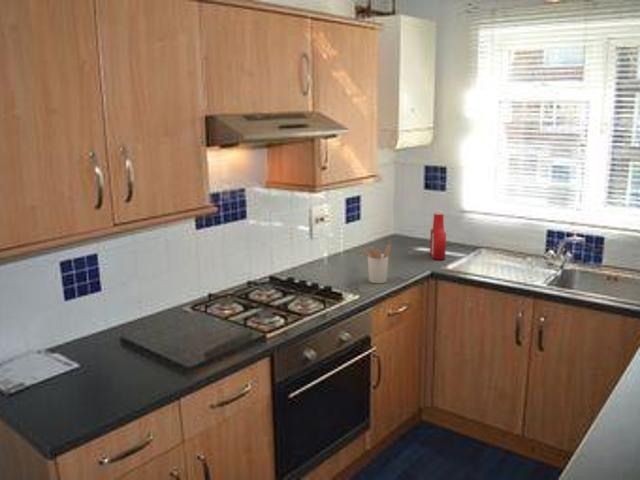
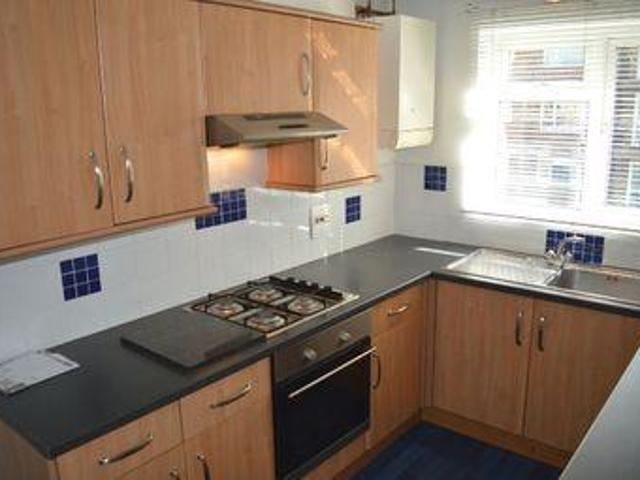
- soap bottle (438, 233)
- utensil holder (376, 263)
